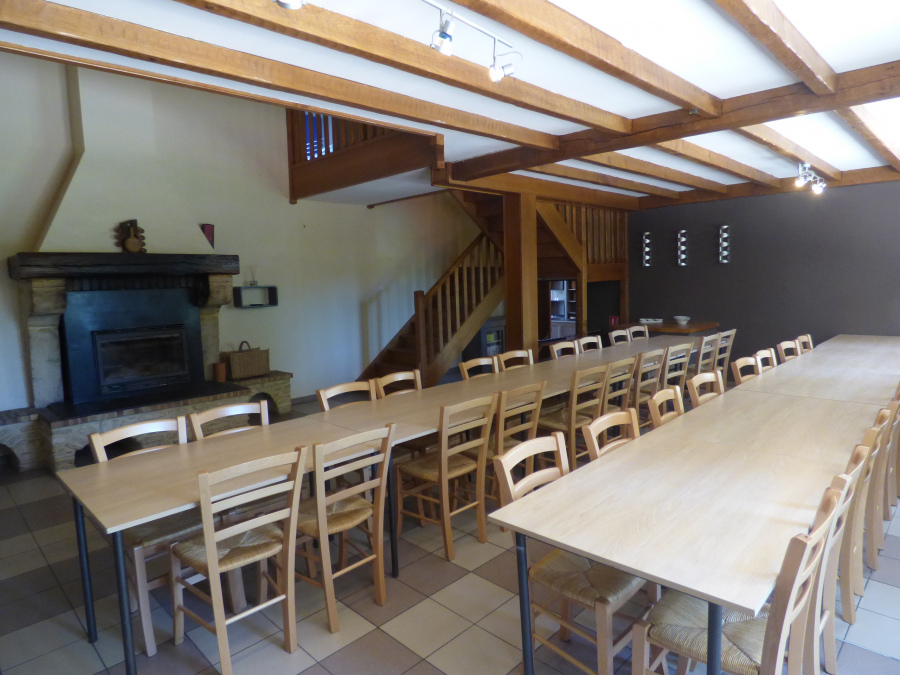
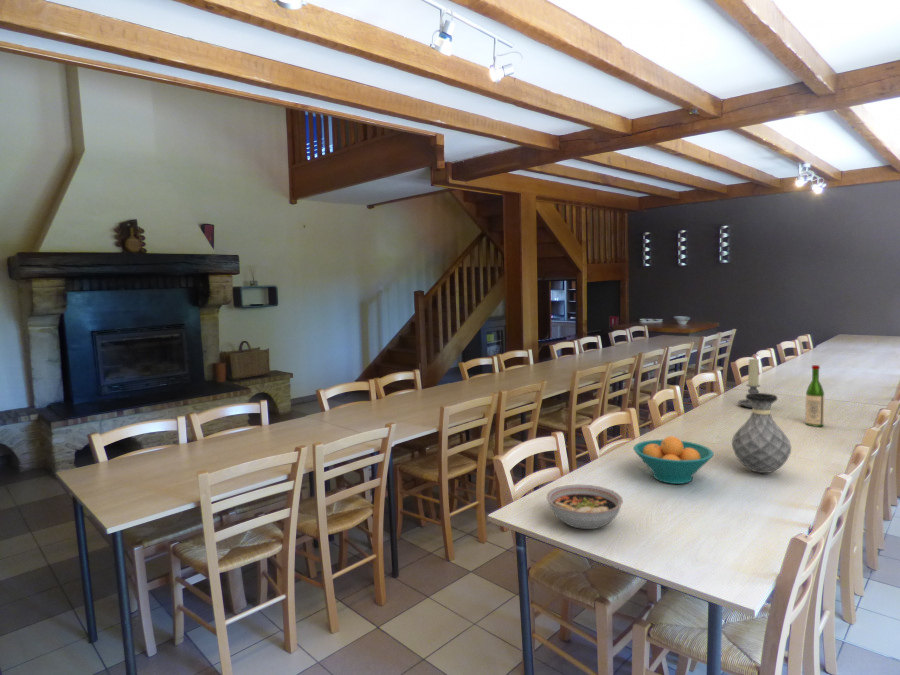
+ wine bottle (815, 395)
+ bowl (584, 509)
+ candle holder (753, 381)
+ fruit bowl (672, 457)
+ vase (760, 433)
